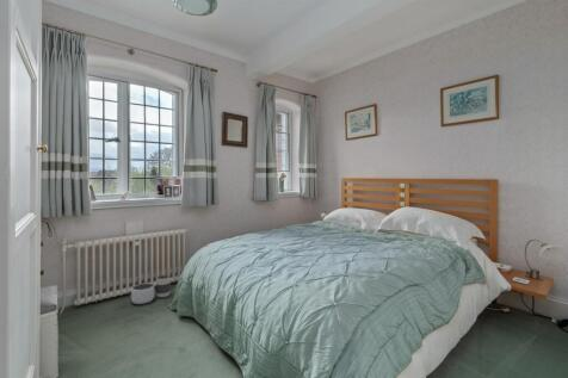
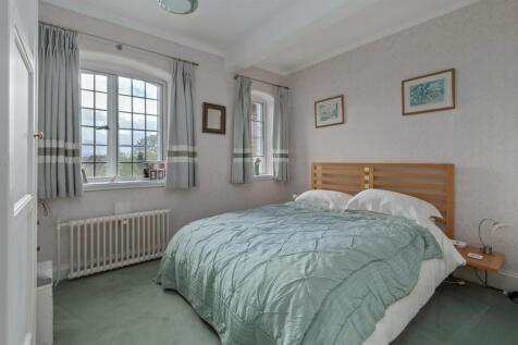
- waste basket (152, 287)
